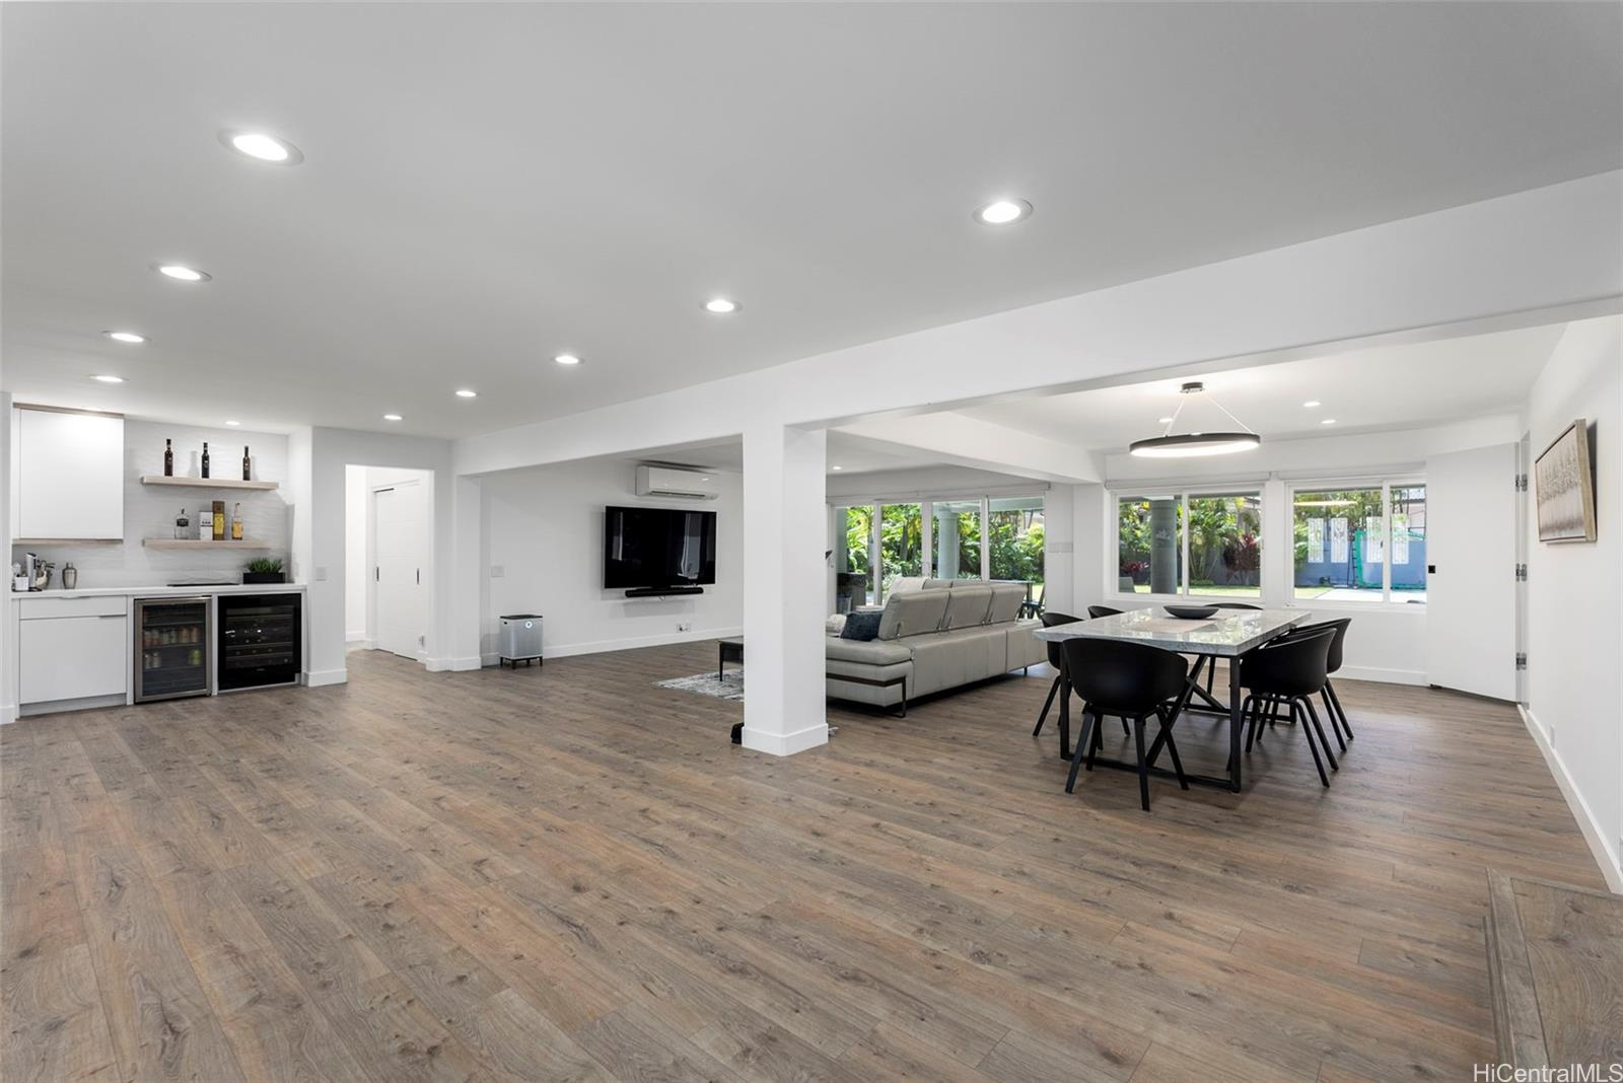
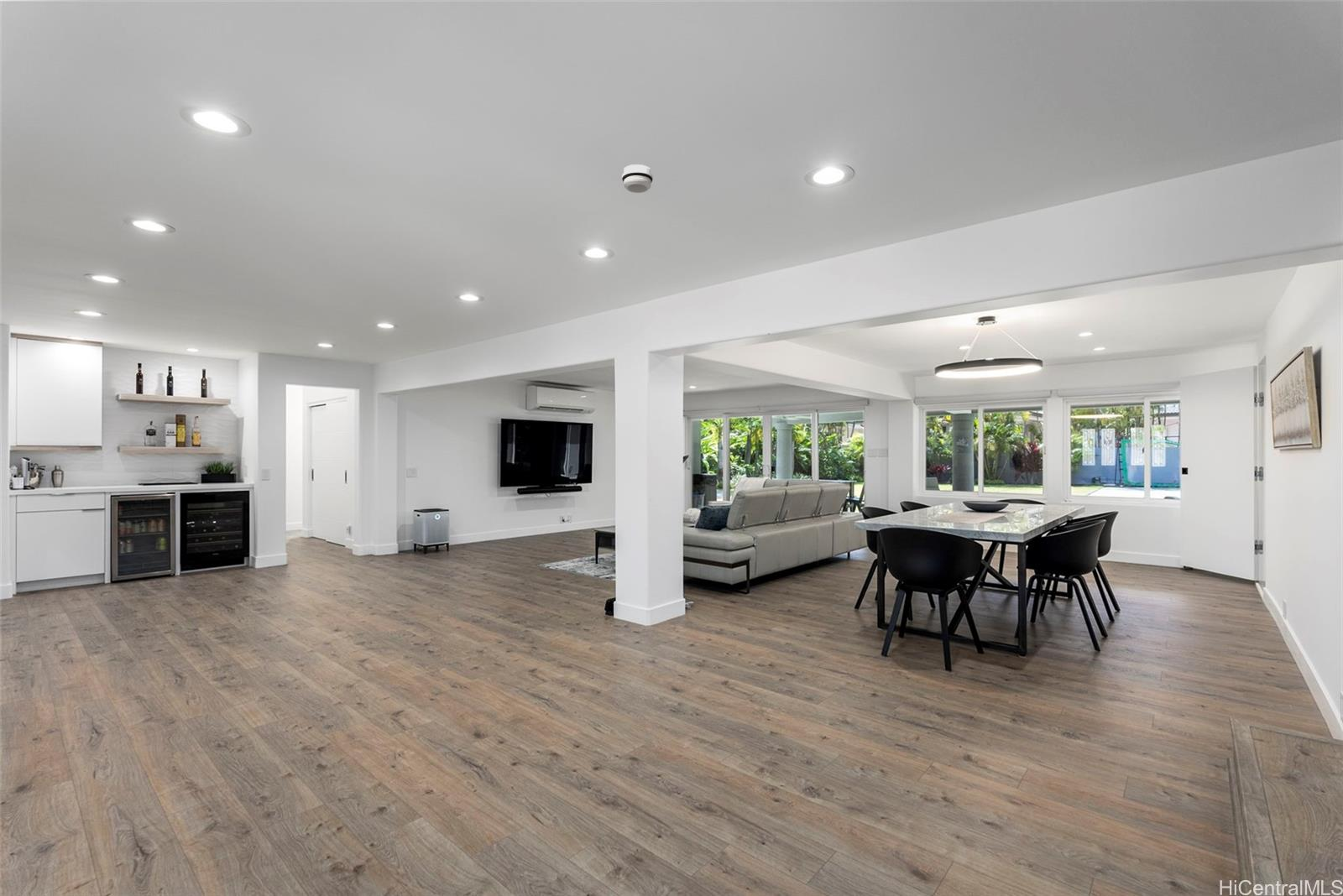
+ smoke detector (637, 179)
